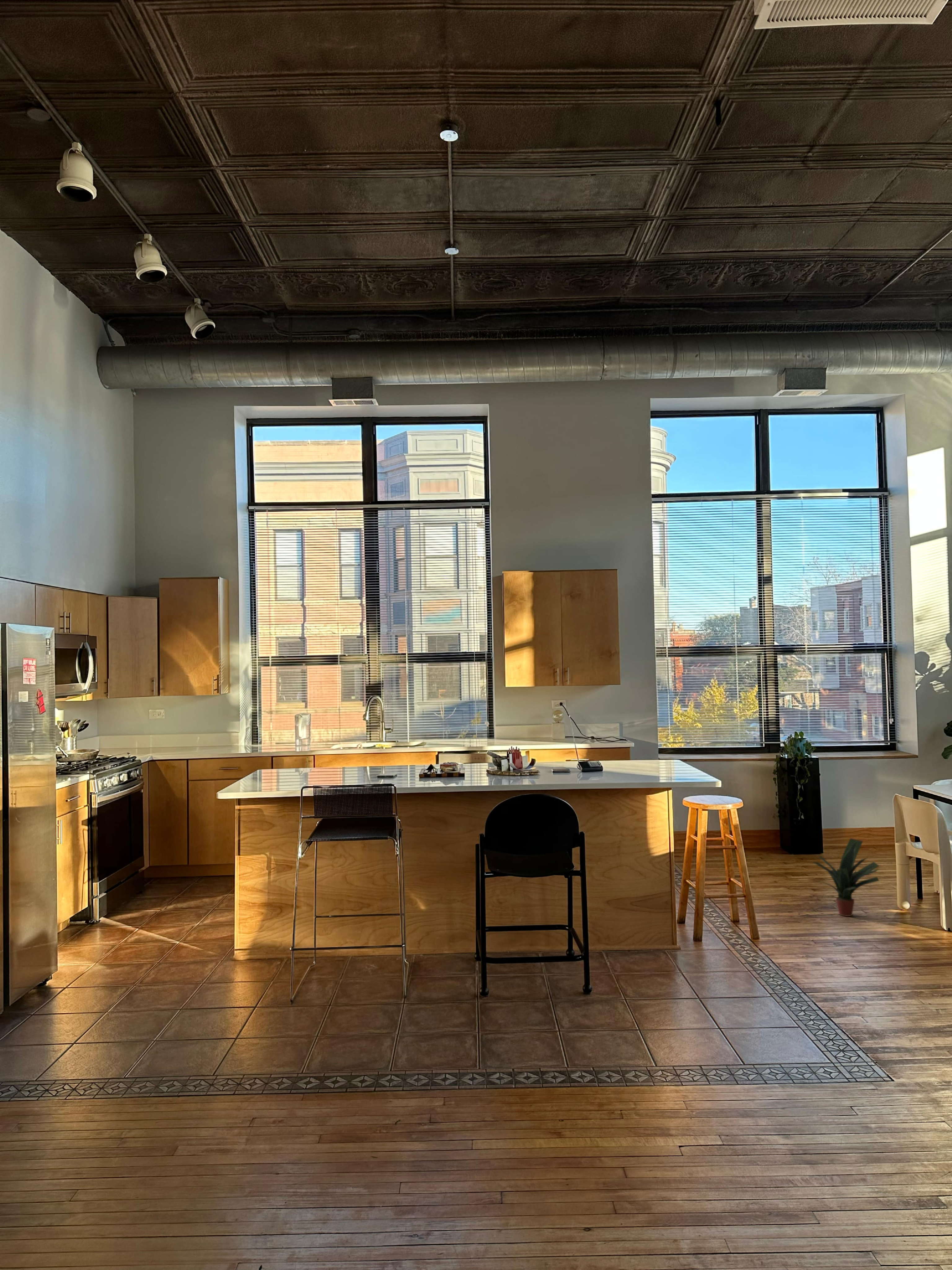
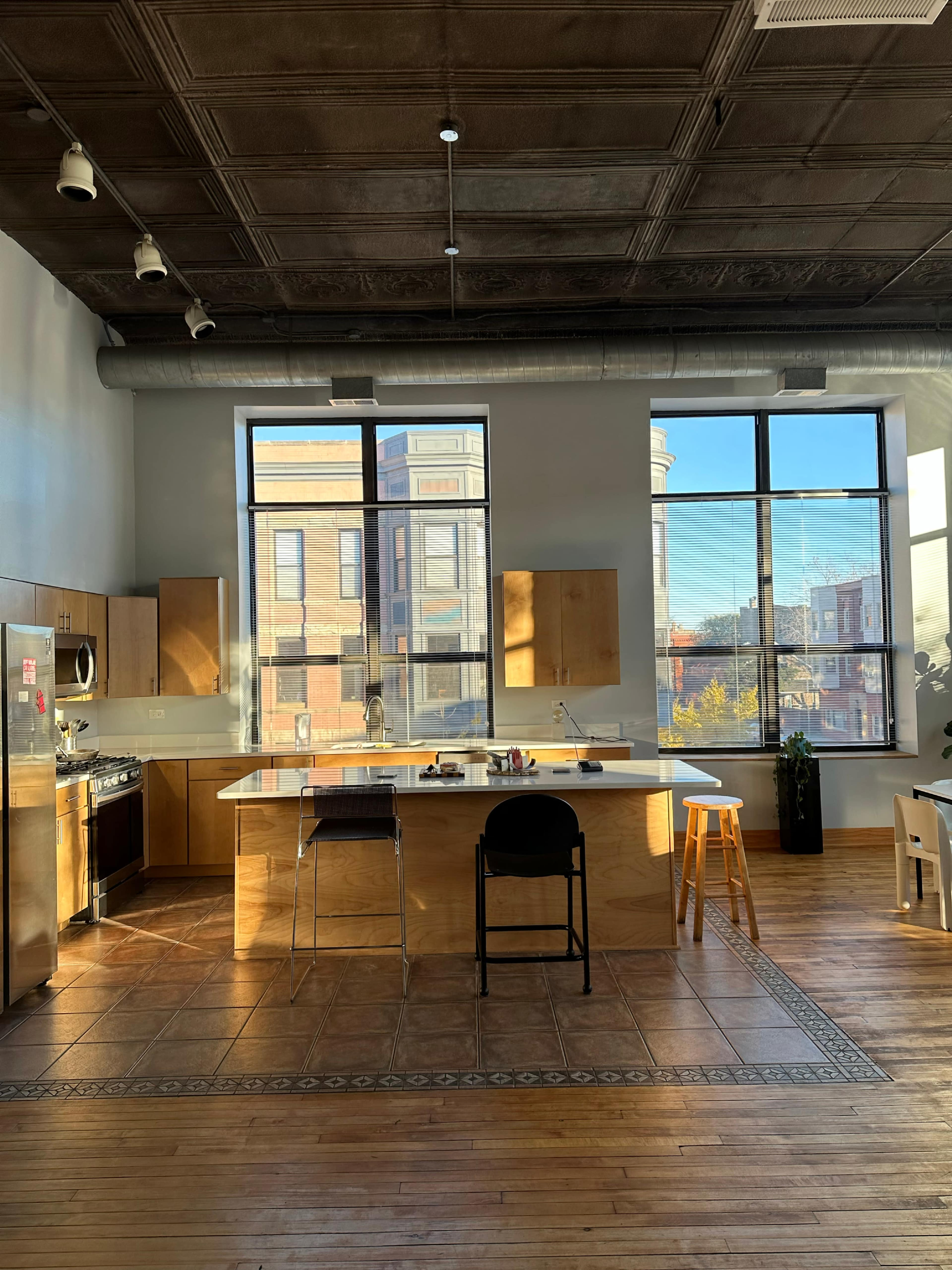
- potted plant (848, 879)
